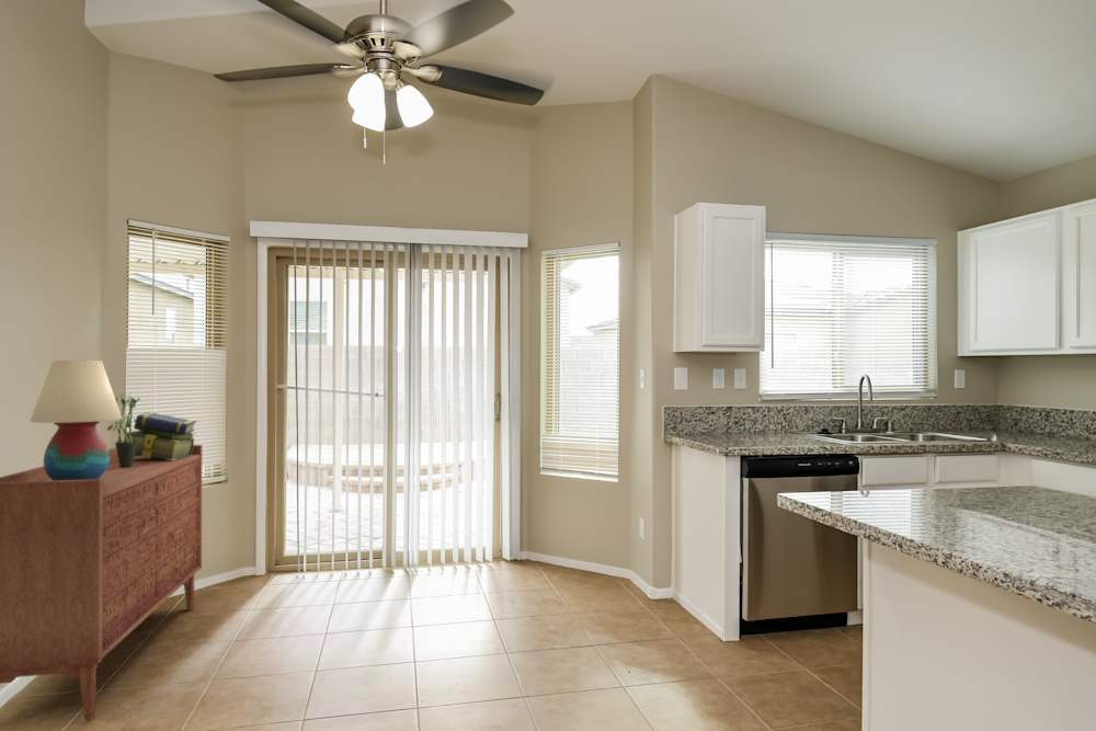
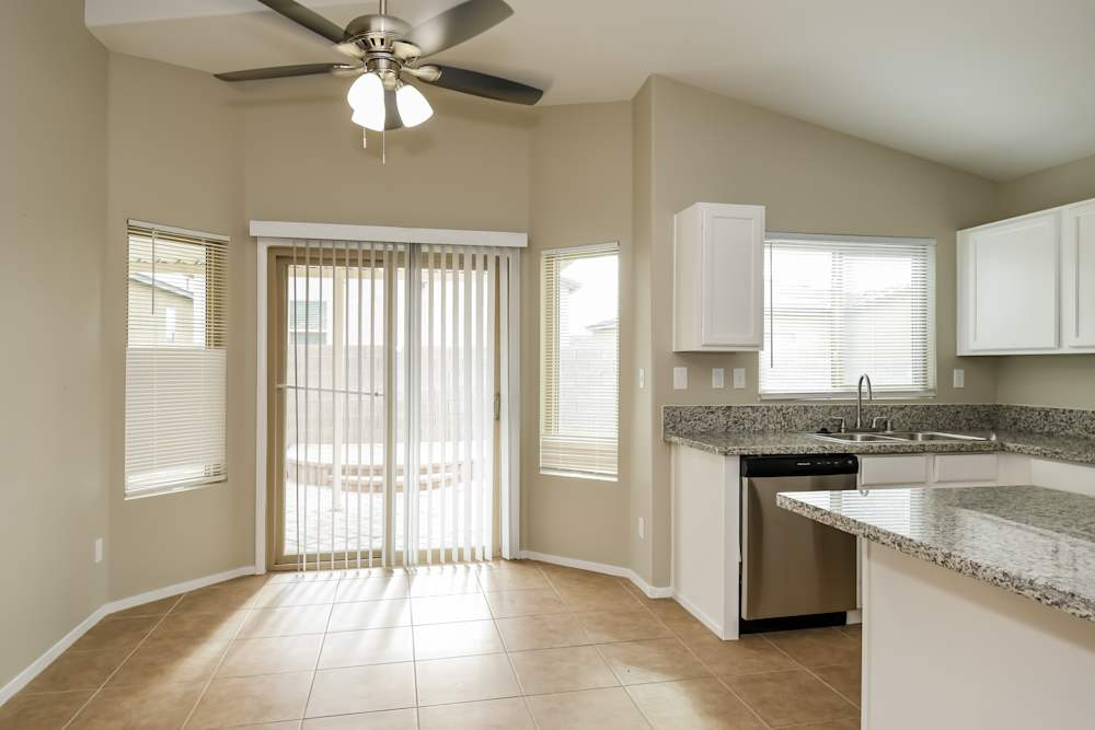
- table lamp (77, 422)
- stack of books (160, 437)
- potted plant (126, 430)
- sideboard (110, 559)
